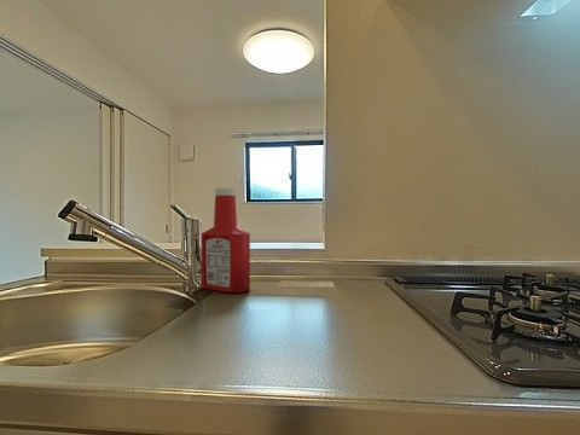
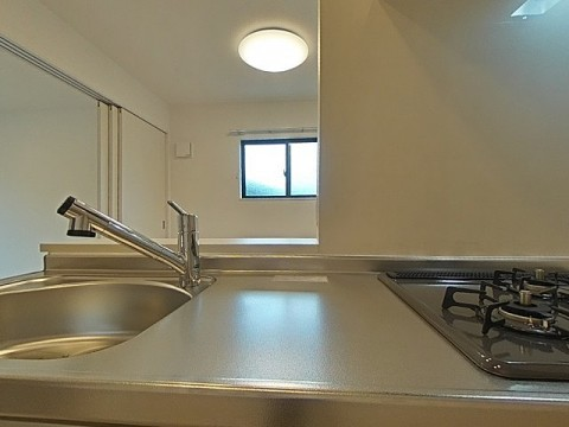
- soap bottle (225, 238)
